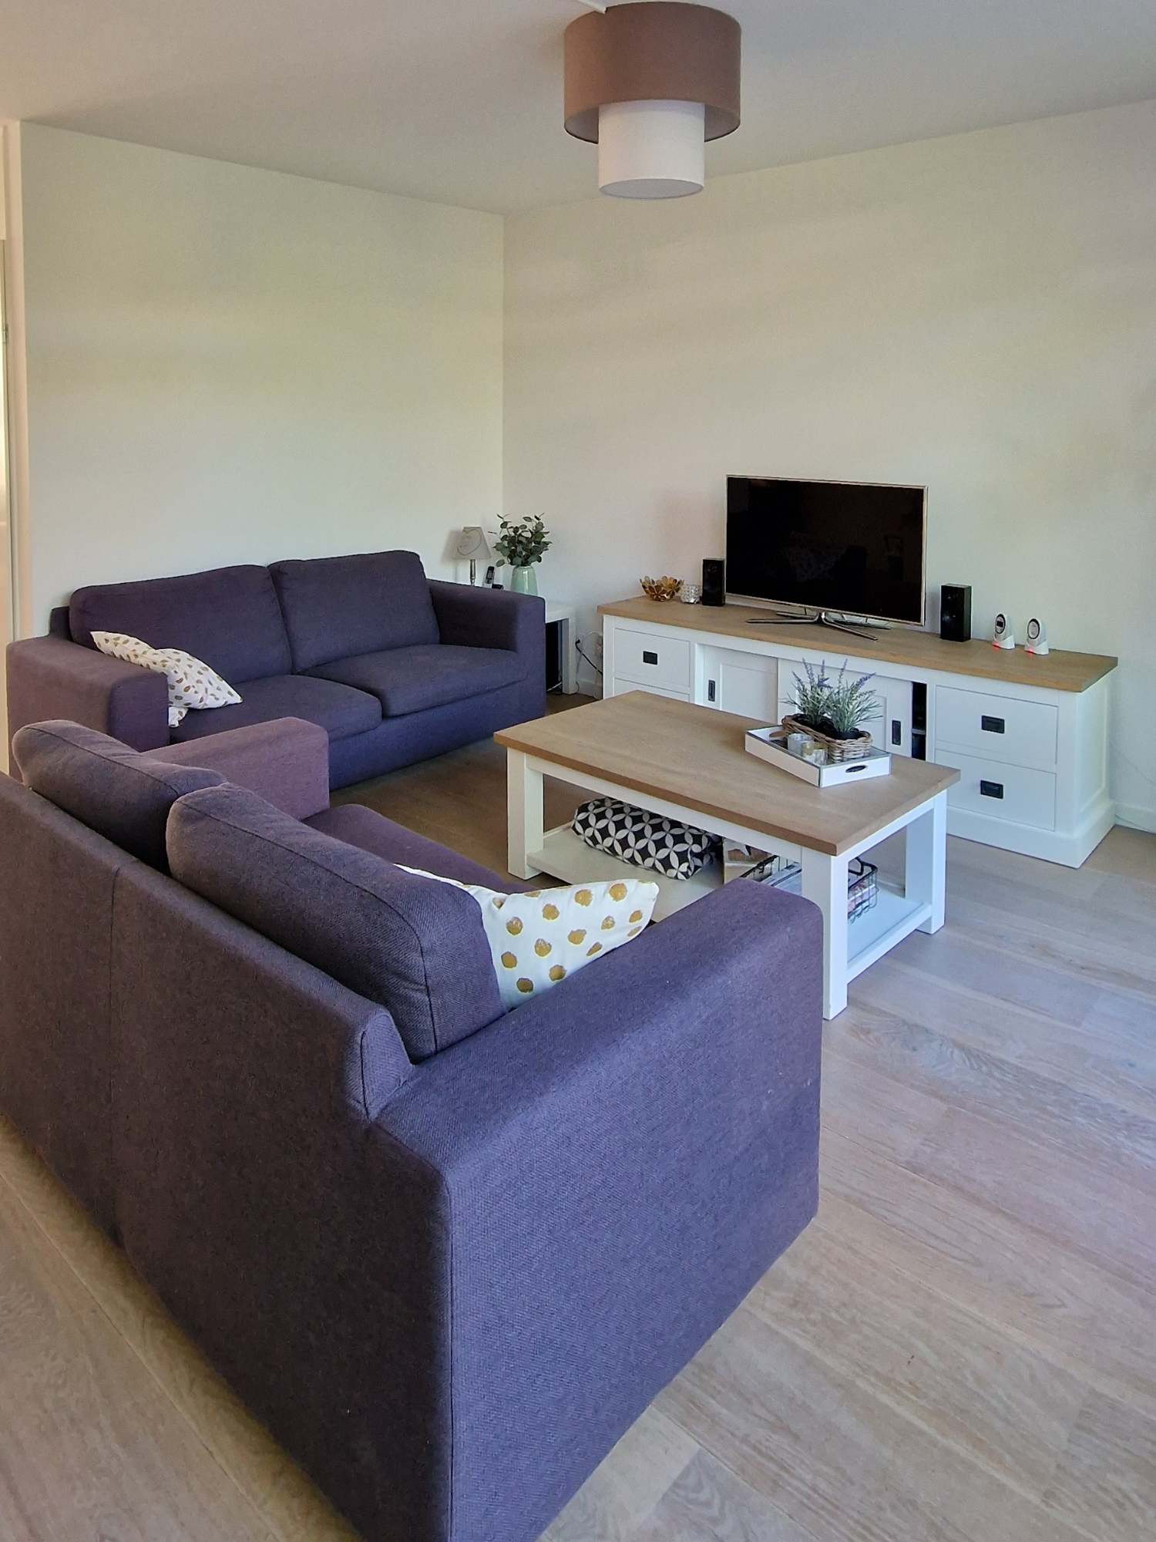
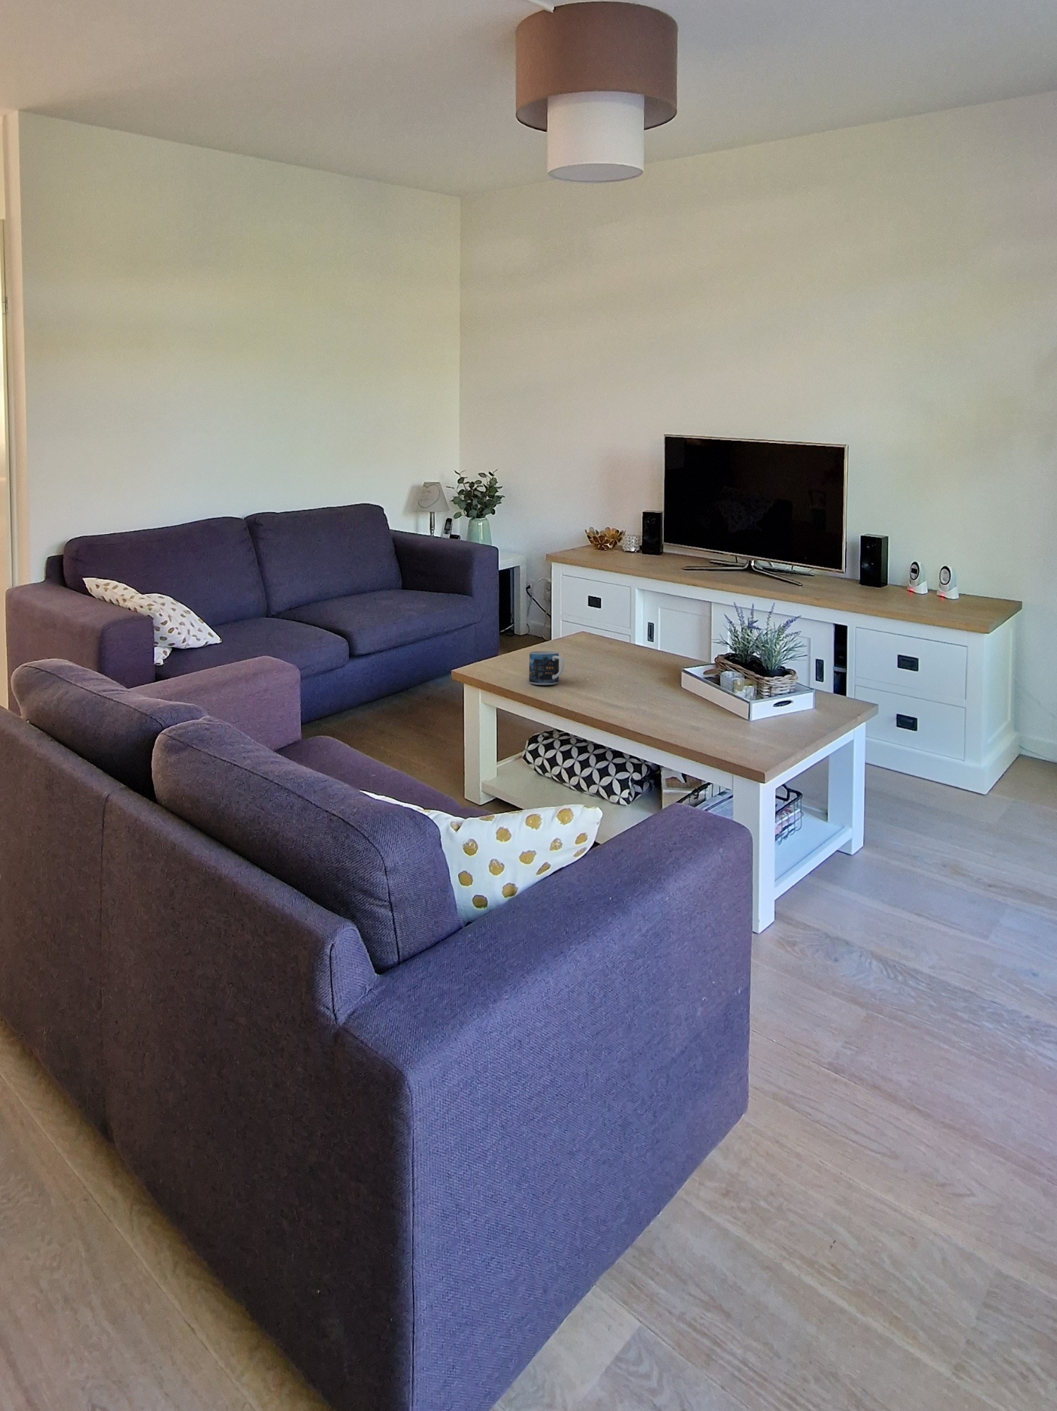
+ mug (548, 668)
